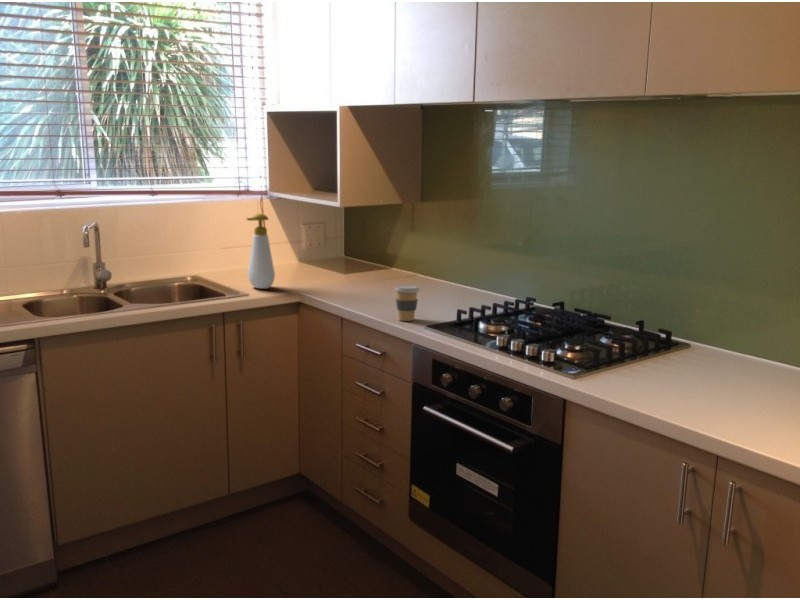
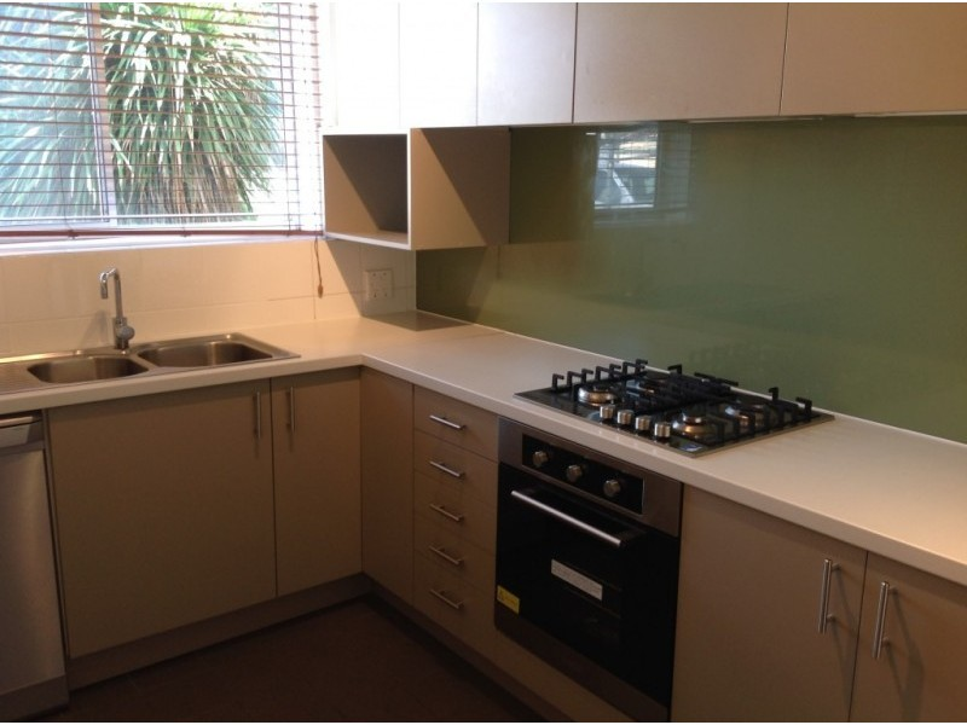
- coffee cup (406, 303)
- soap bottle (258, 251)
